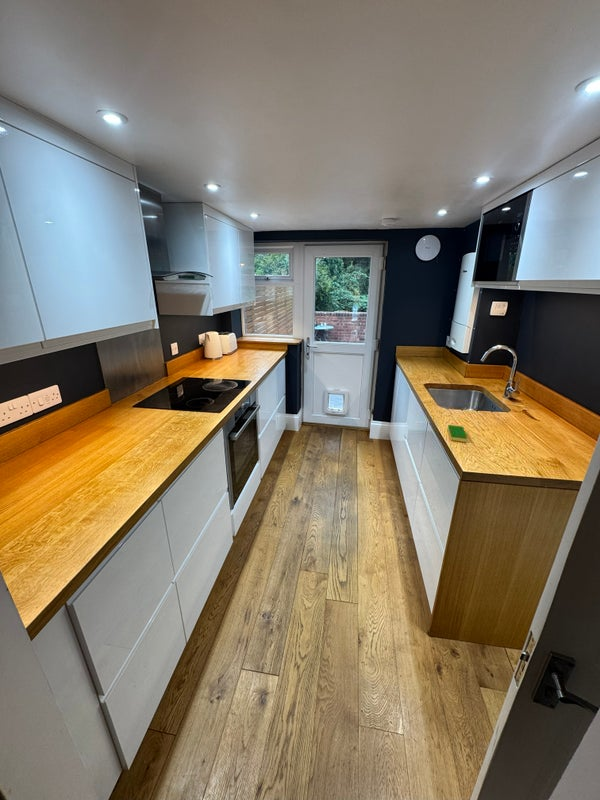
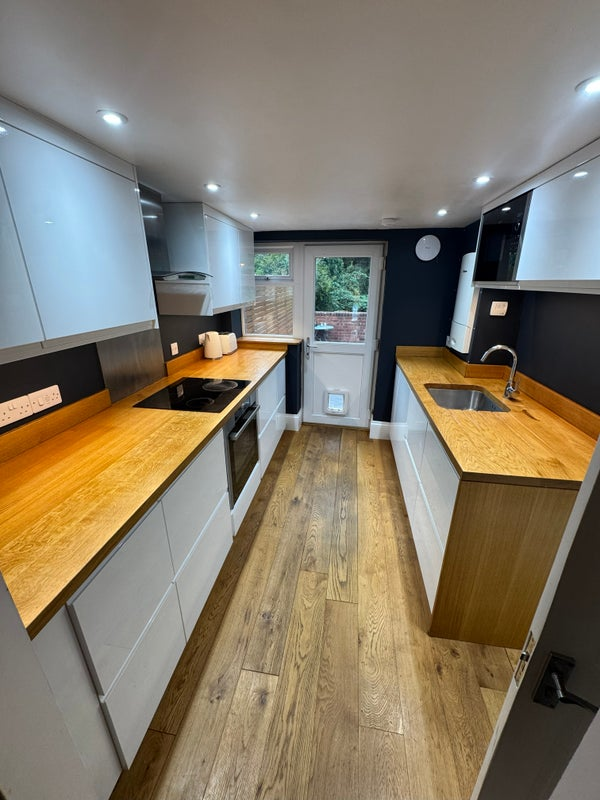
- dish sponge (456, 433)
